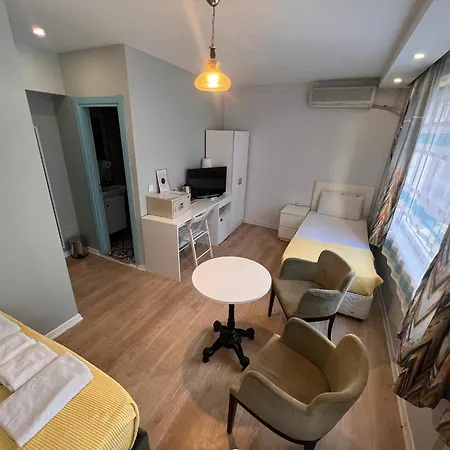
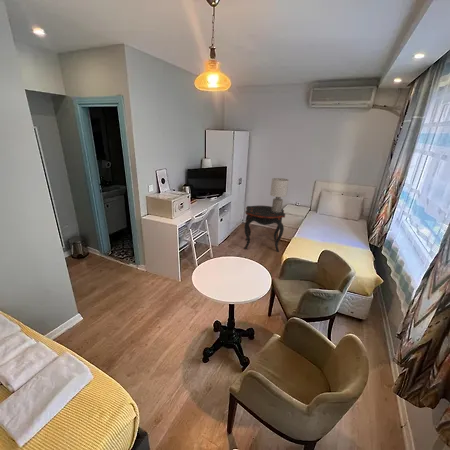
+ side table (263, 224)
+ lamp (278, 196)
